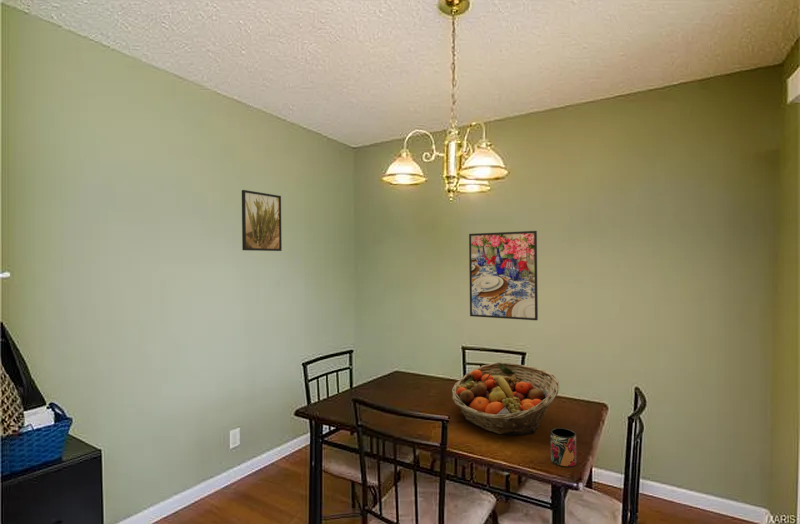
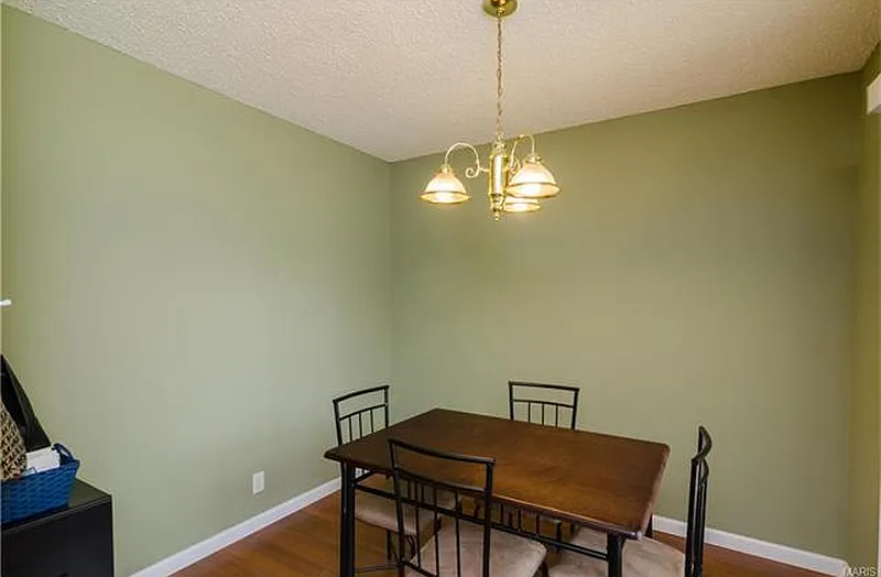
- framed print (502, 275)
- mug (565, 445)
- fruit basket (503, 395)
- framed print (262, 221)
